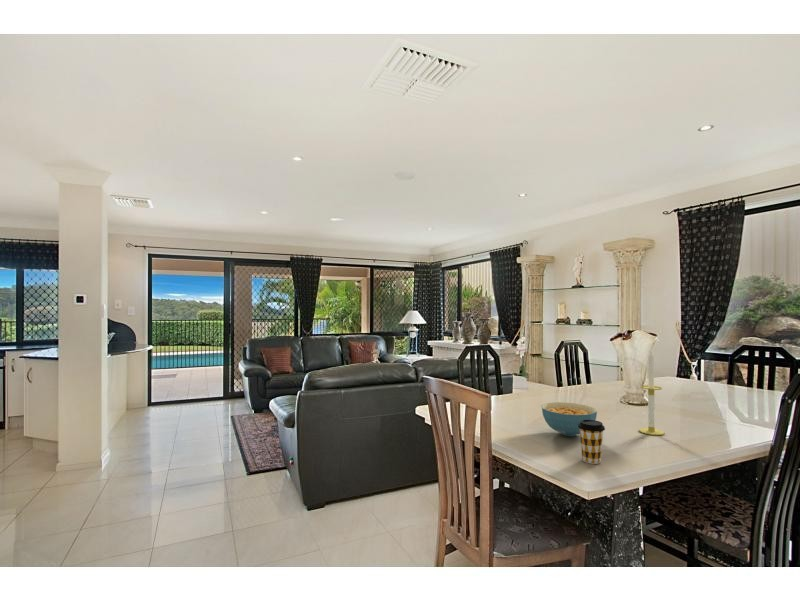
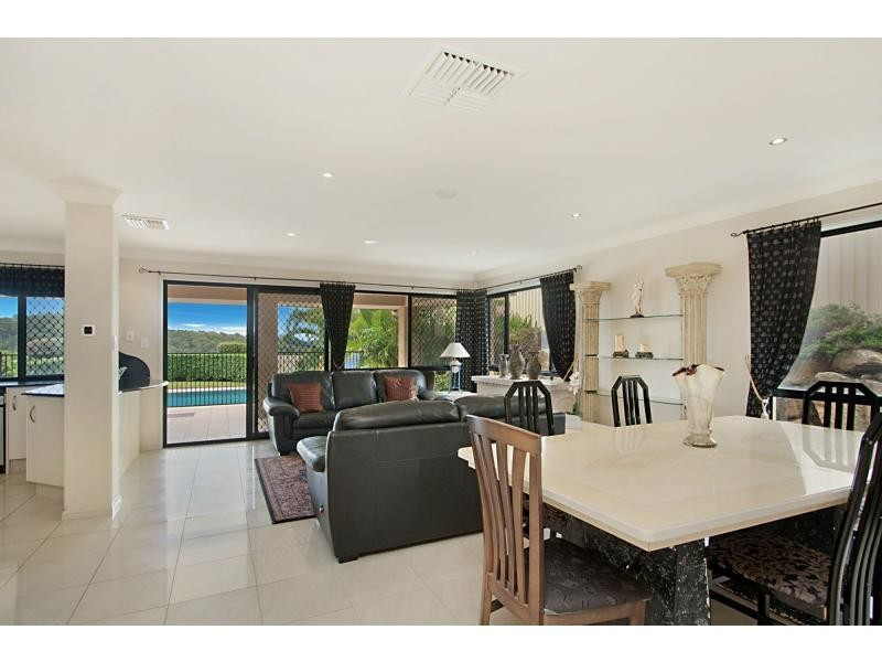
- cereal bowl (568, 421)
- candle (651, 390)
- coffee cup (591, 441)
